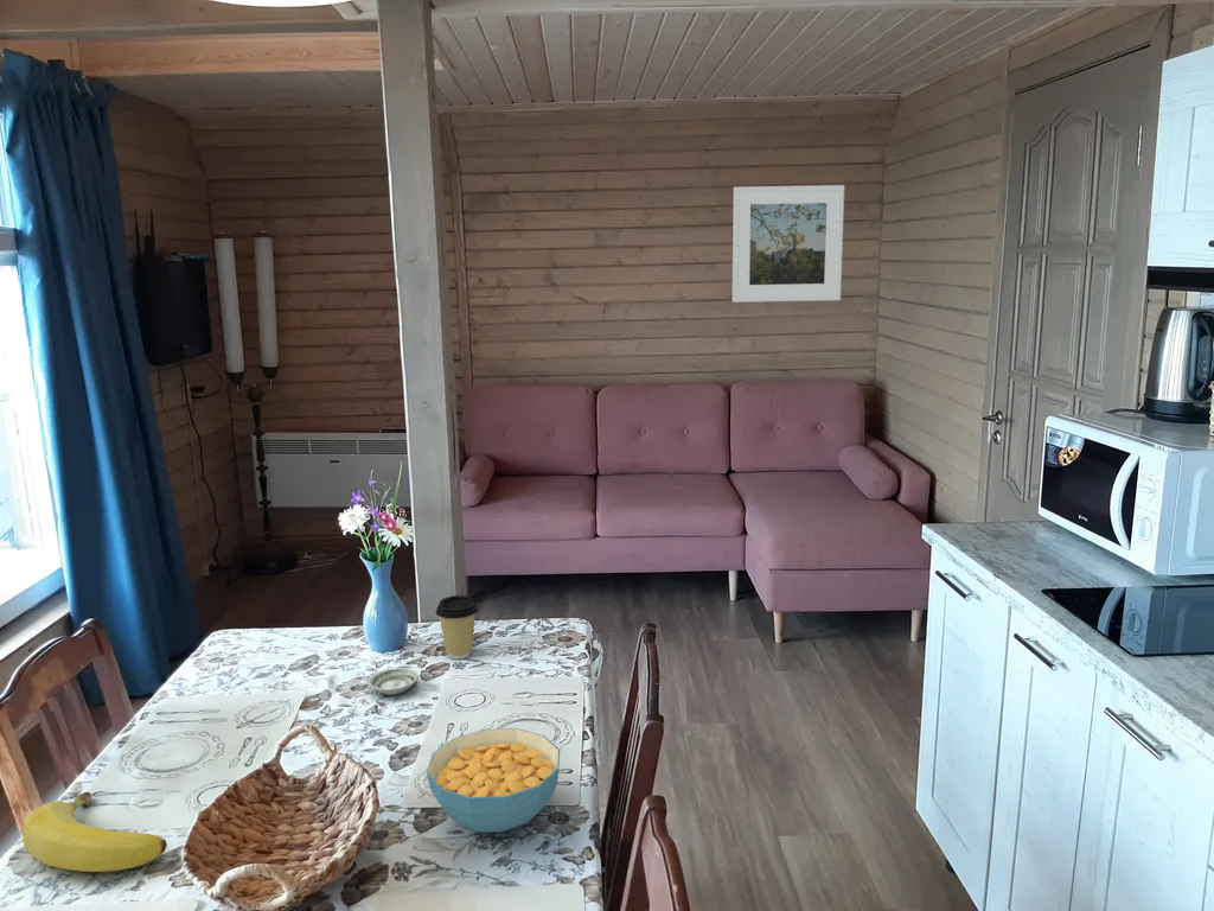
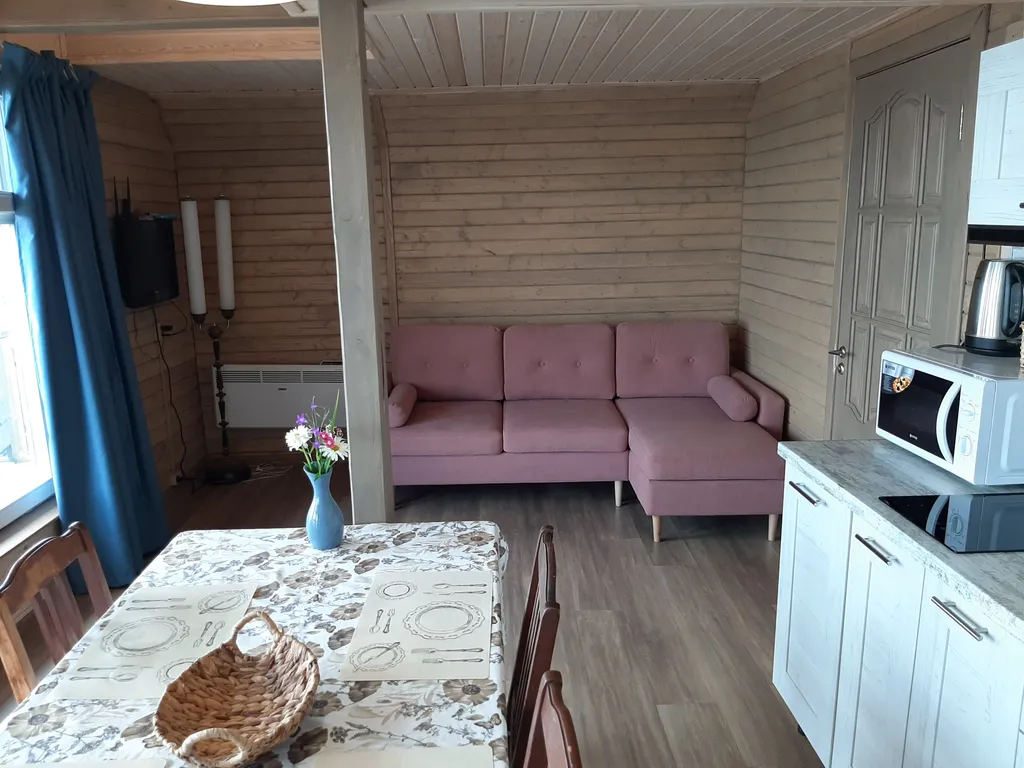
- coffee cup (458, 627)
- saucer (394, 683)
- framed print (787, 244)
- banana (102, 828)
- cereal bowl (496, 790)
